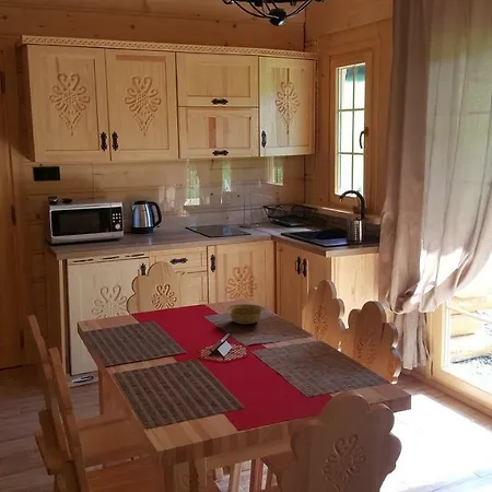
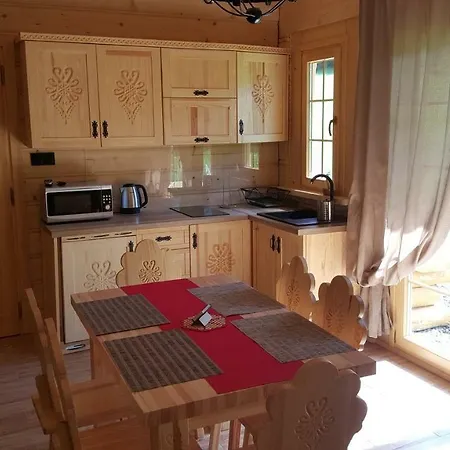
- bowl (245, 315)
